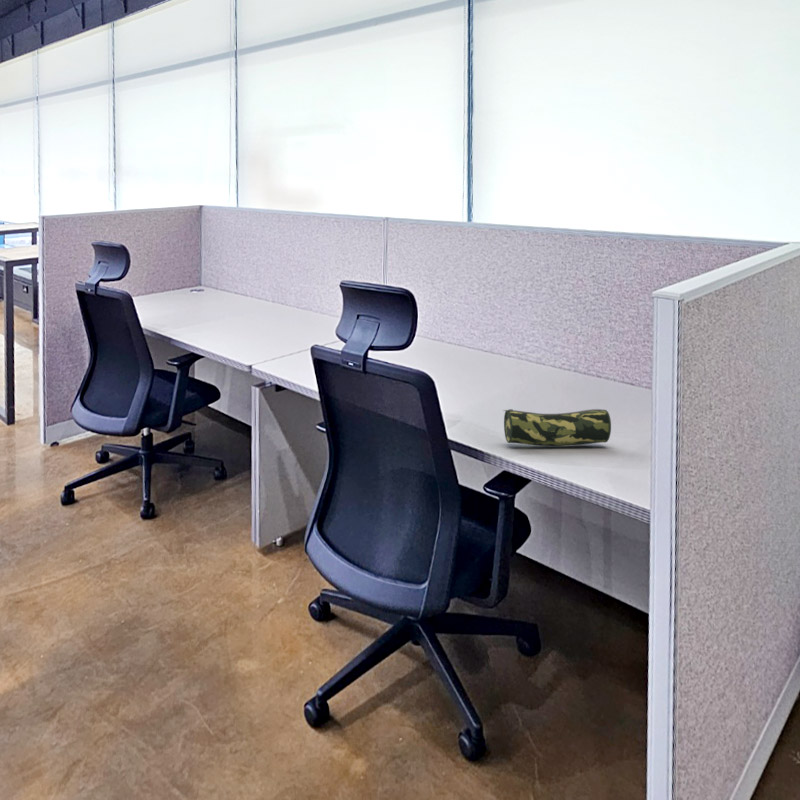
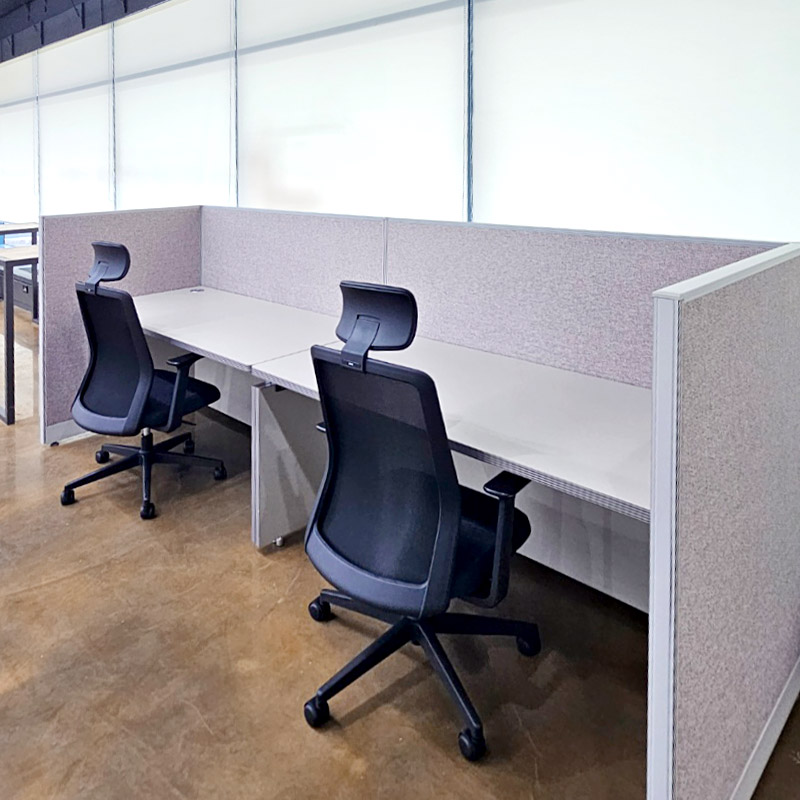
- pencil case (554, 427)
